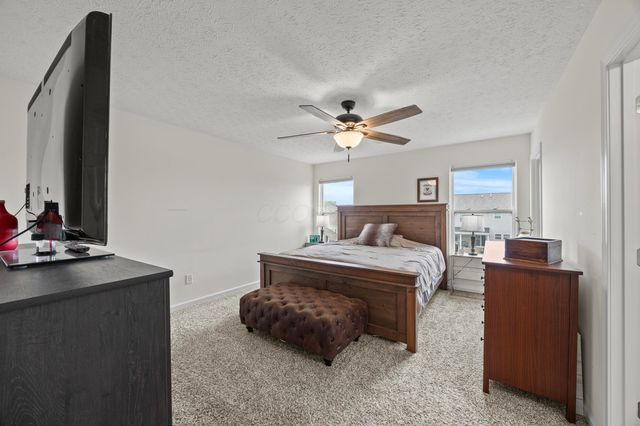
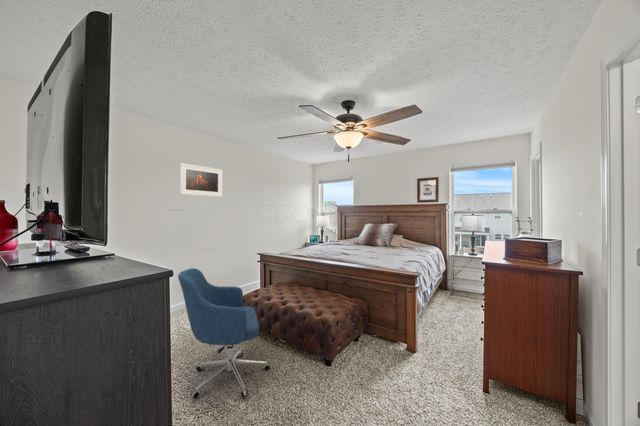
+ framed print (202, 181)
+ chair (226, 323)
